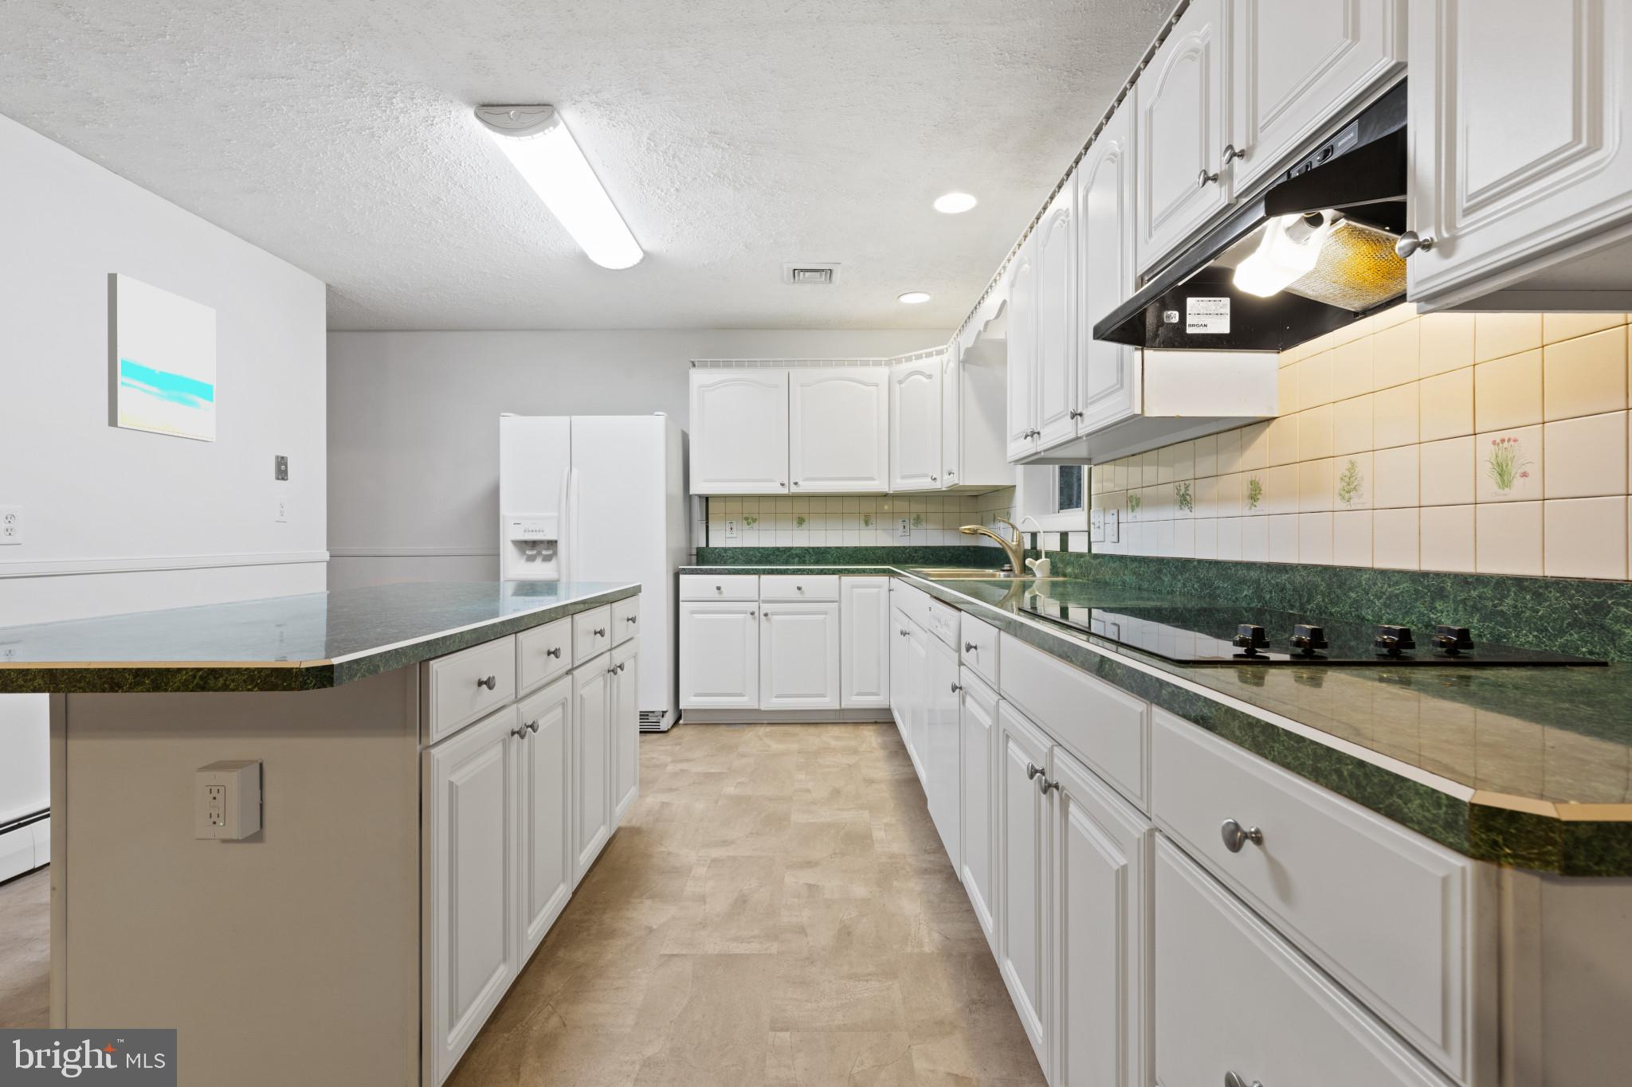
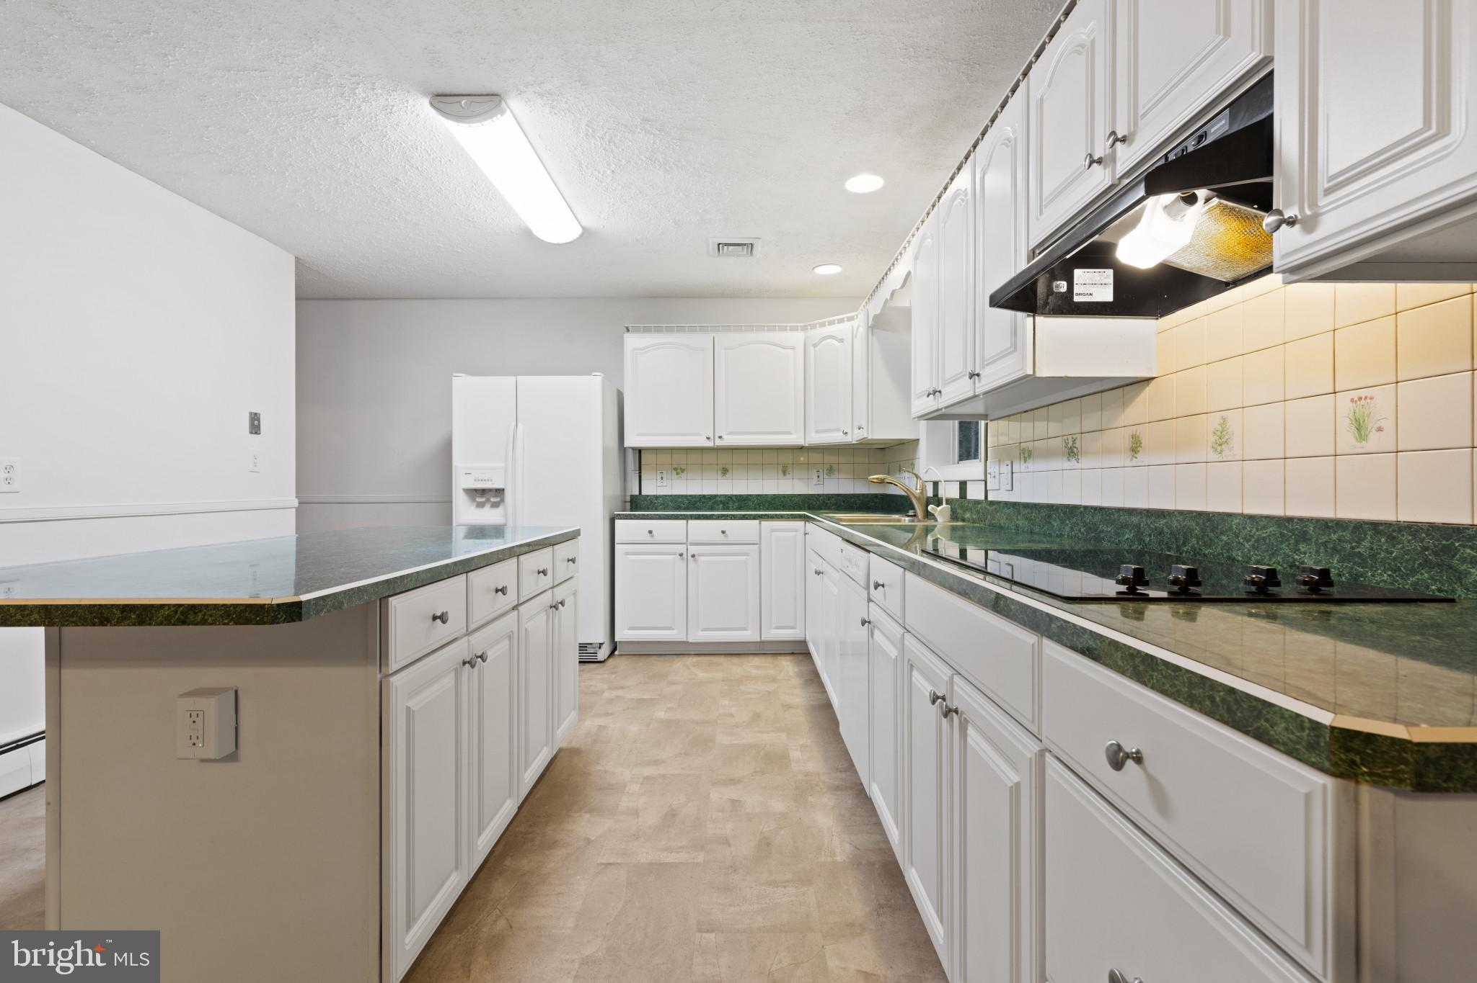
- wall art (165, 363)
